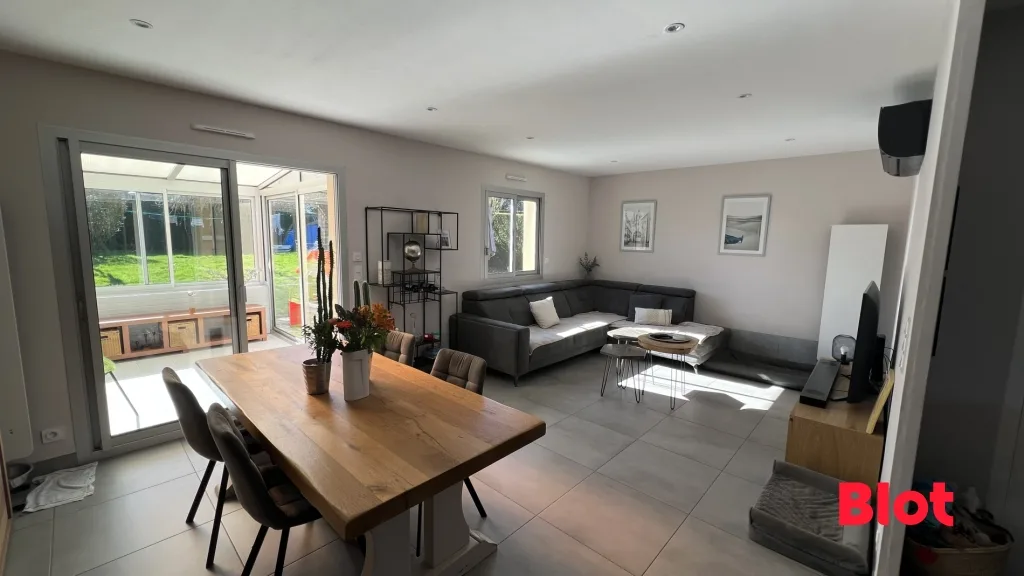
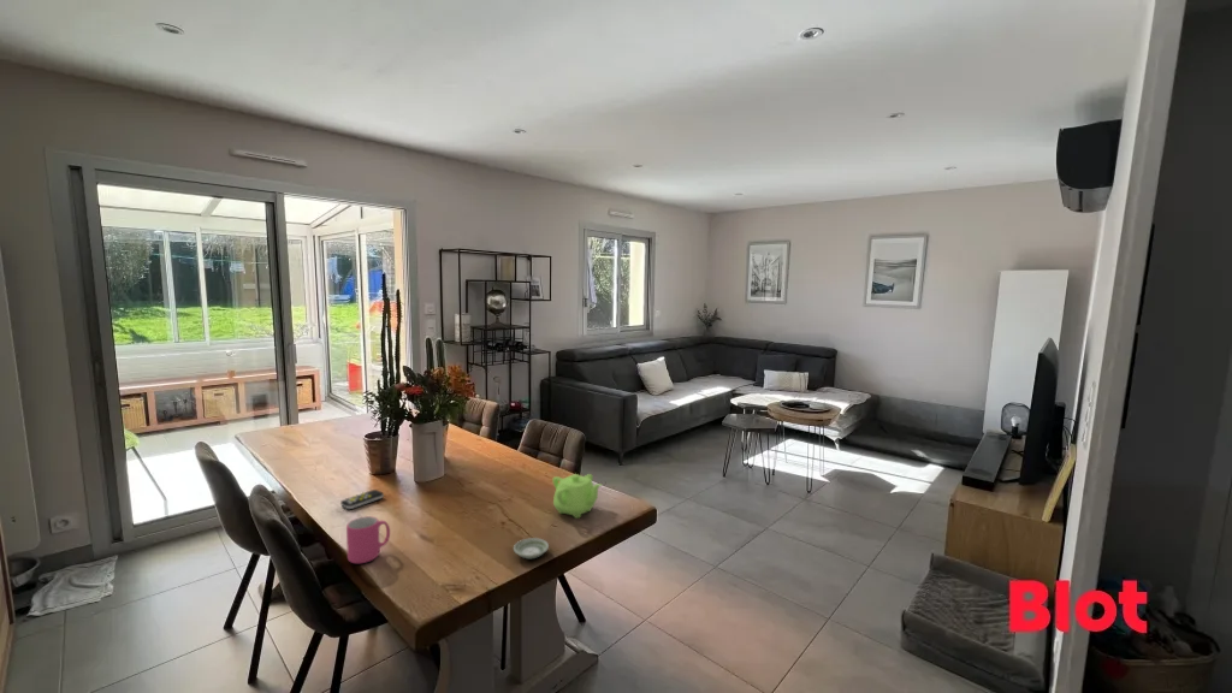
+ teapot (576, 493)
+ mug (368, 538)
+ saucer (531, 550)
+ remote control (362, 498)
